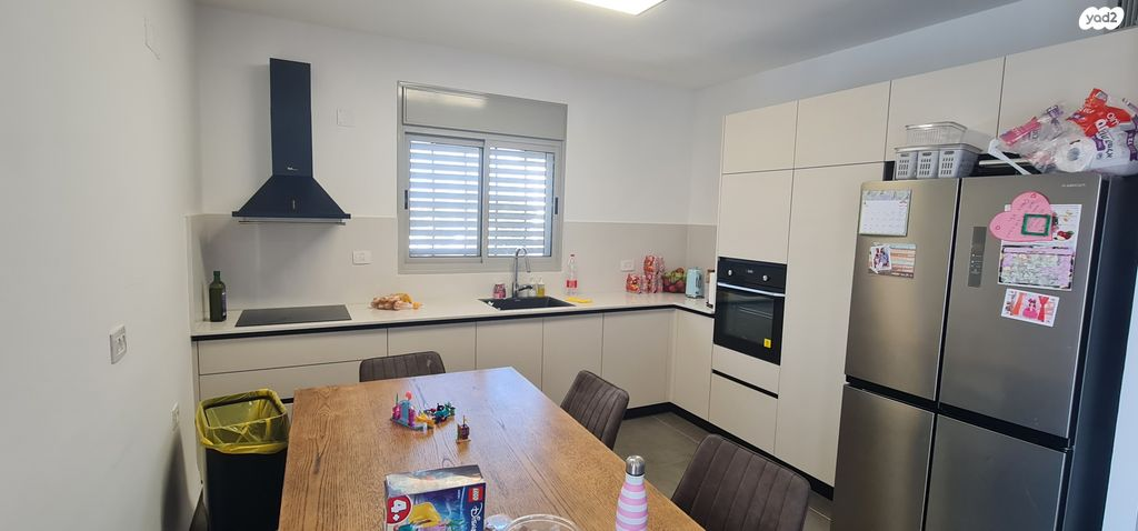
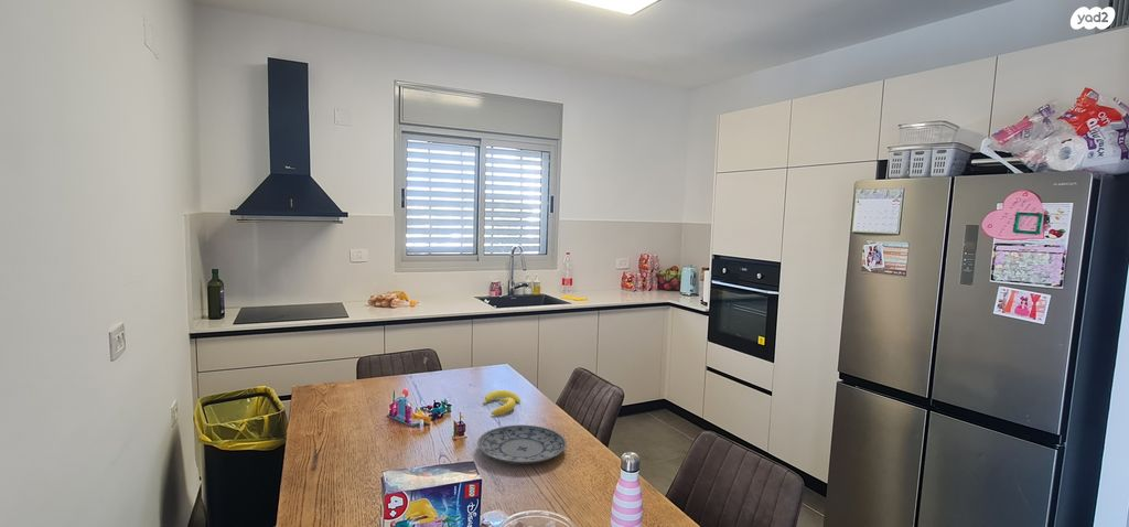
+ plate (522, 445)
+ banana (499, 400)
